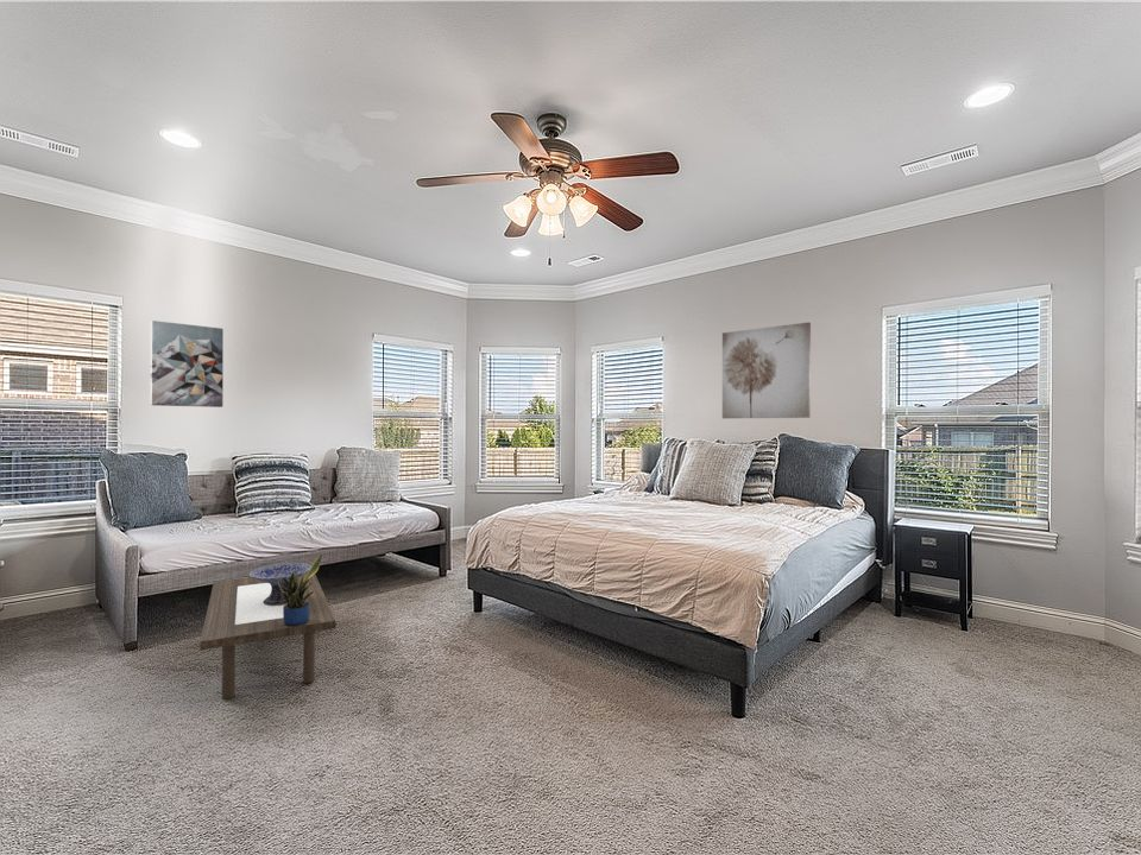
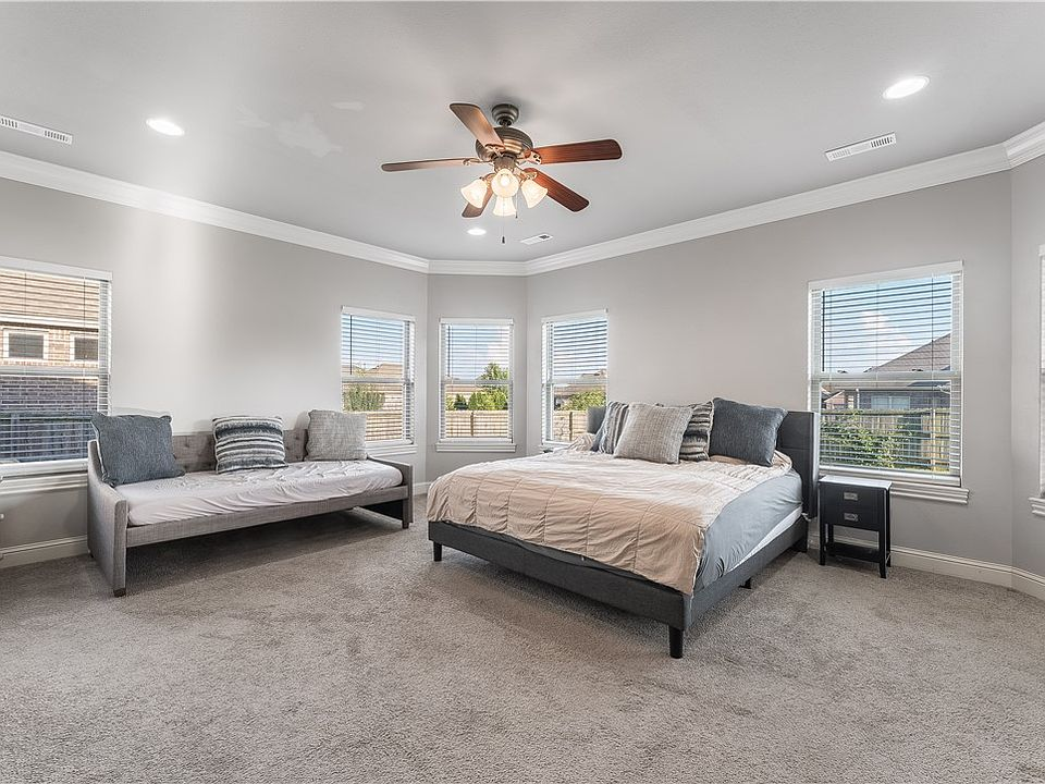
- coffee table (267, 626)
- potted plant (300, 588)
- wall art (188, 365)
- decorative bowl (280, 584)
- wall art (763, 373)
